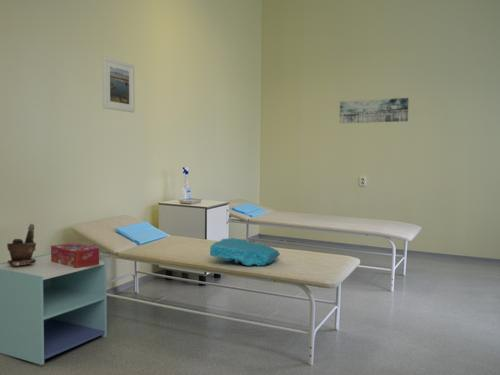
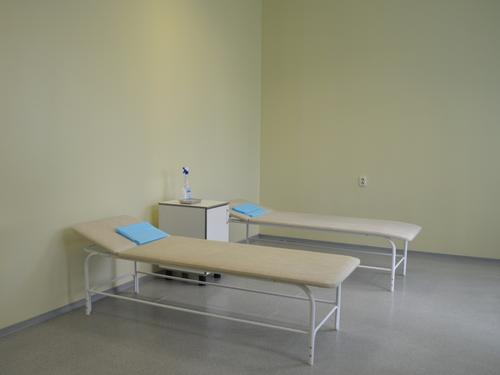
- decorative stone (244, 252)
- nightstand (46, 302)
- wall art (373, 111)
- potted plant (21, 244)
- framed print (119, 85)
- tissue box (74, 254)
